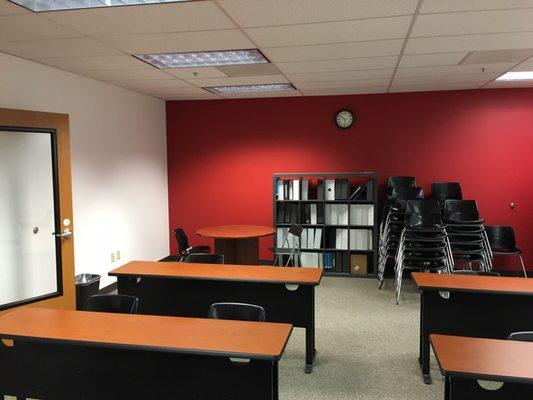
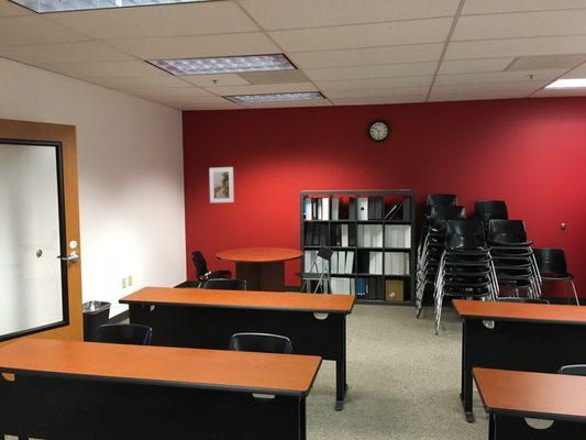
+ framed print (221, 185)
